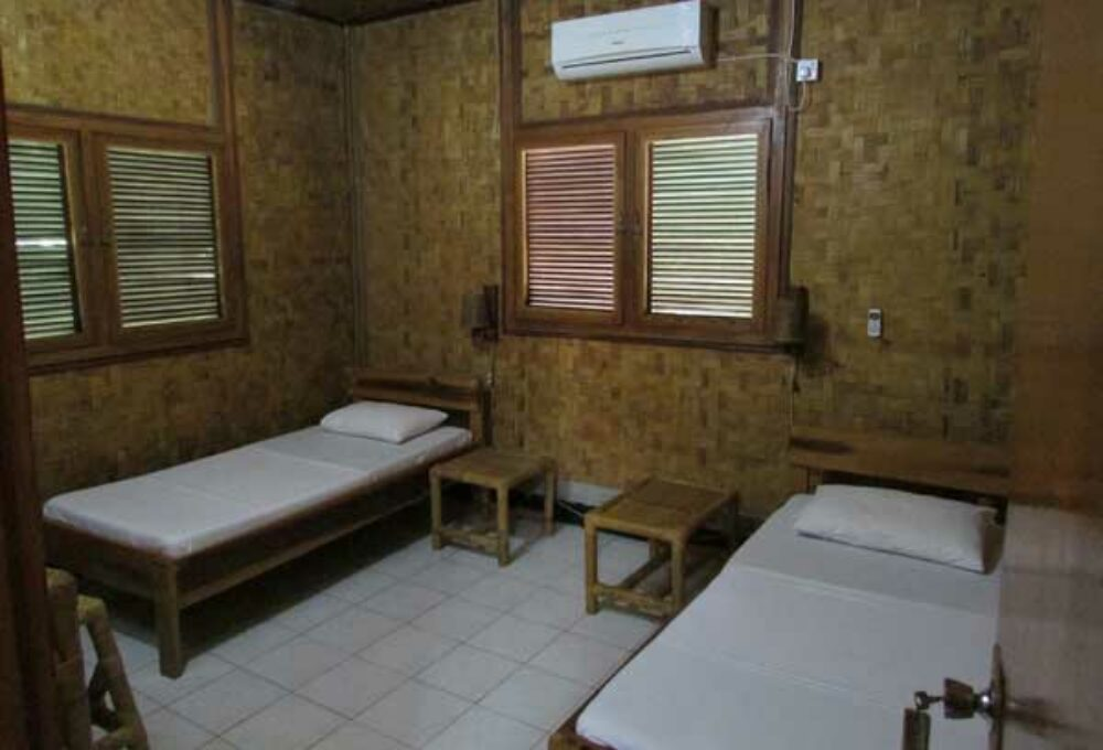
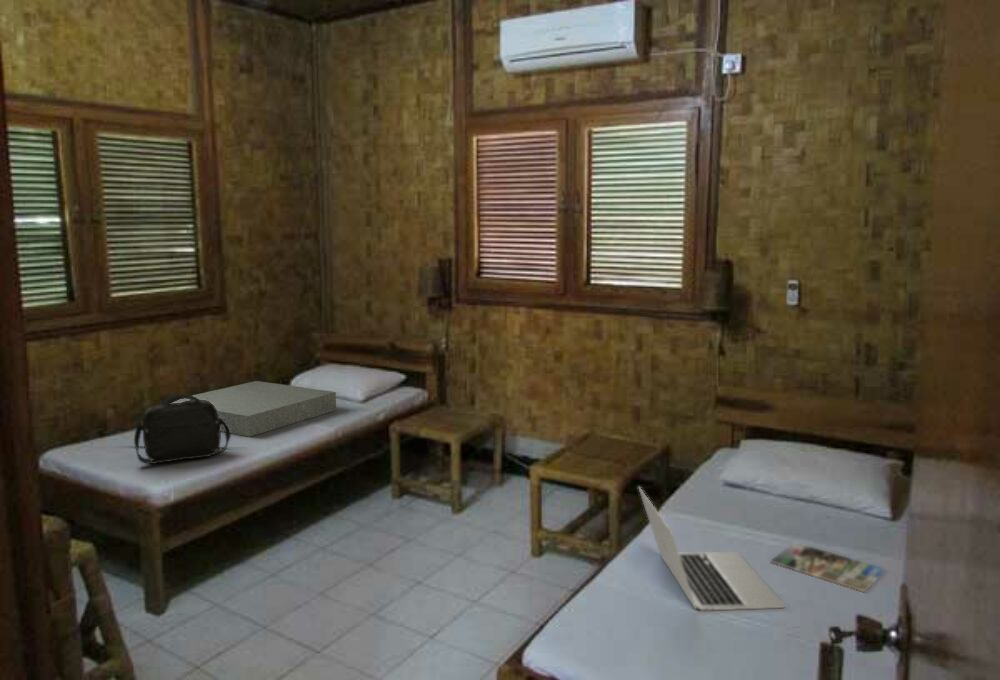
+ laptop (707, 552)
+ magazine (827, 565)
+ stone slab (253, 406)
+ shoulder bag (183, 427)
